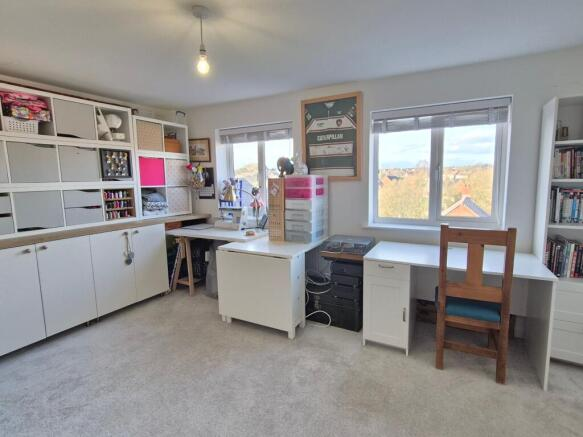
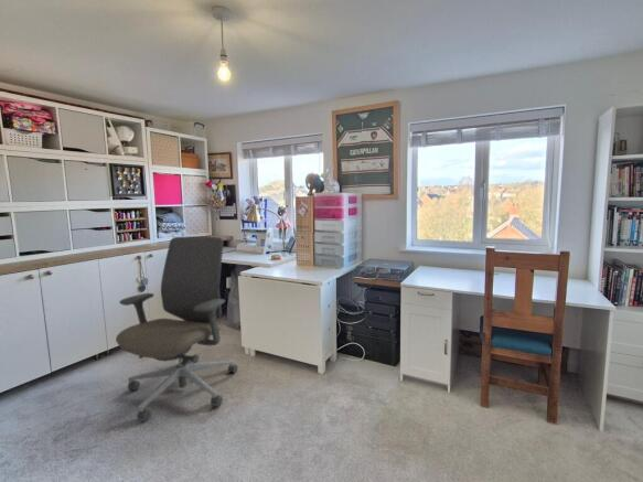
+ office chair (178, 317)
